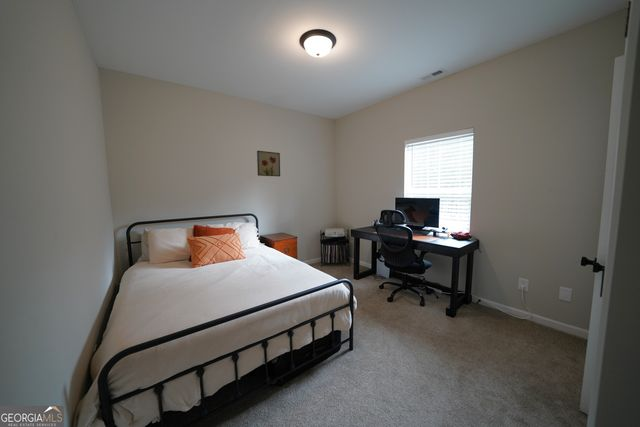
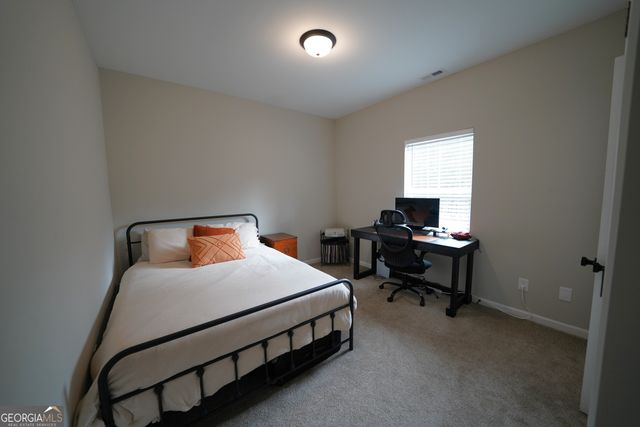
- wall art (268, 164)
